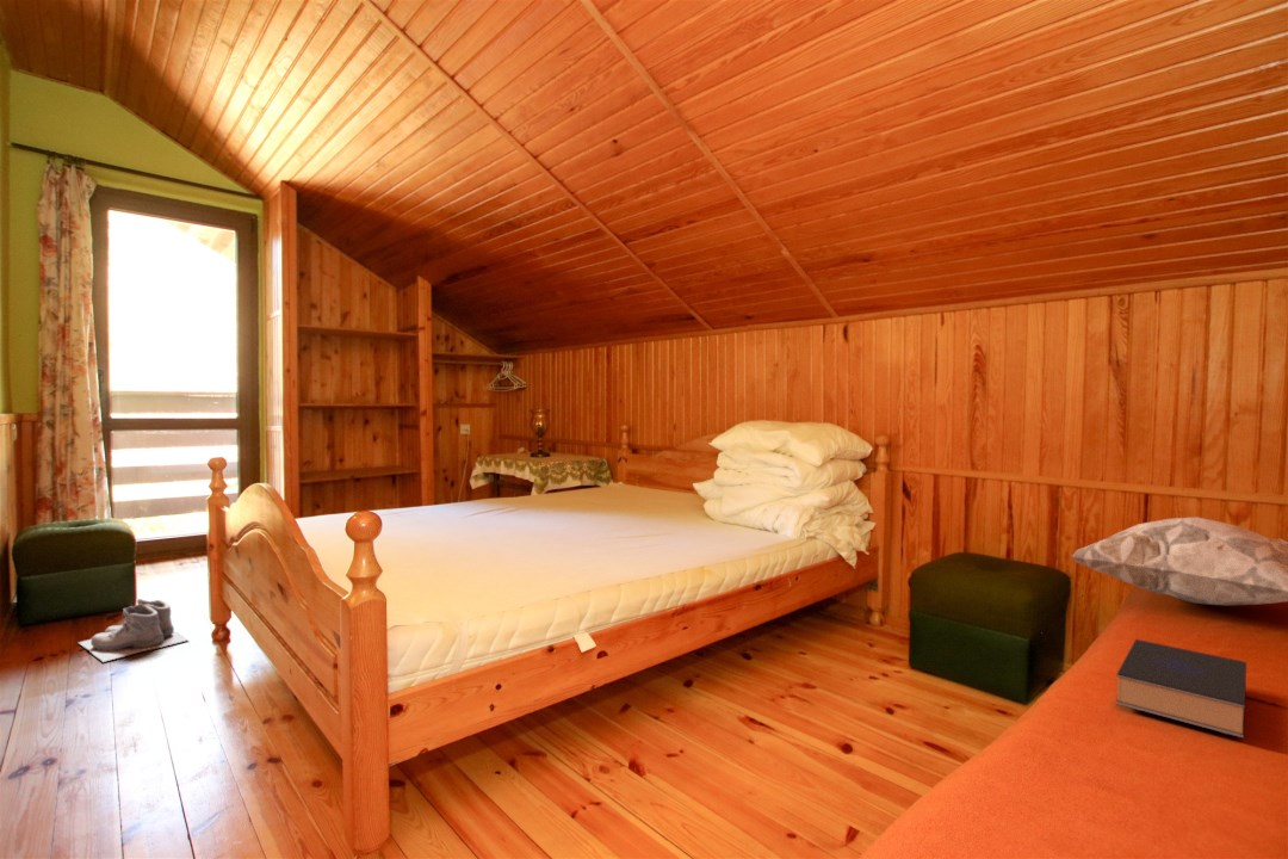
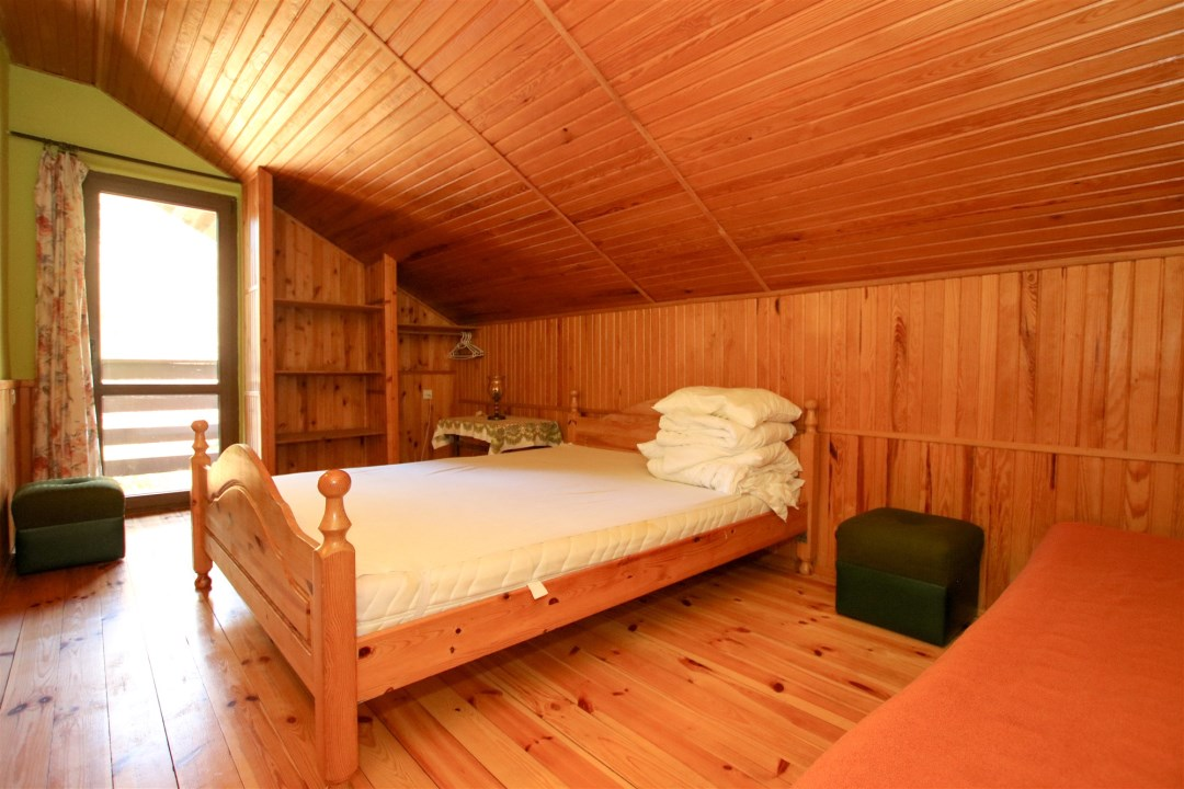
- boots (134, 620)
- decorative pillow (1200, 560)
- book (1182, 684)
